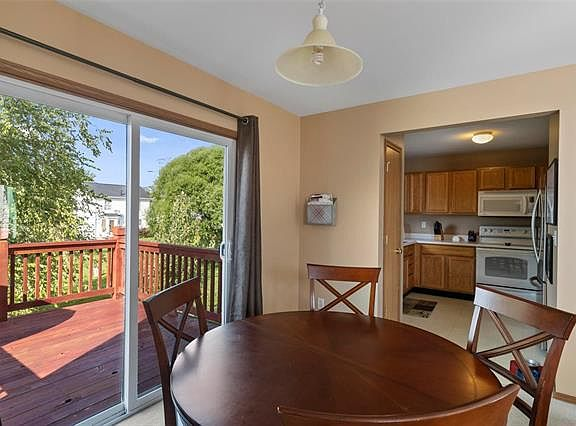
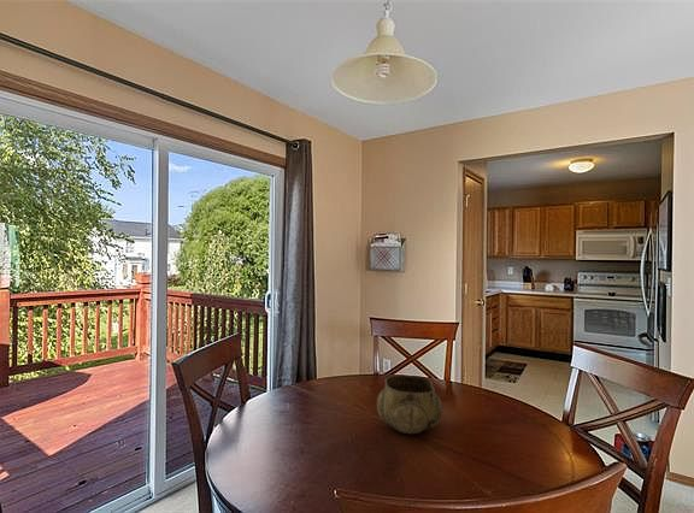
+ decorative bowl (408, 405)
